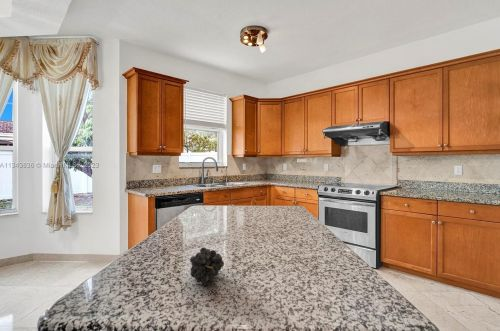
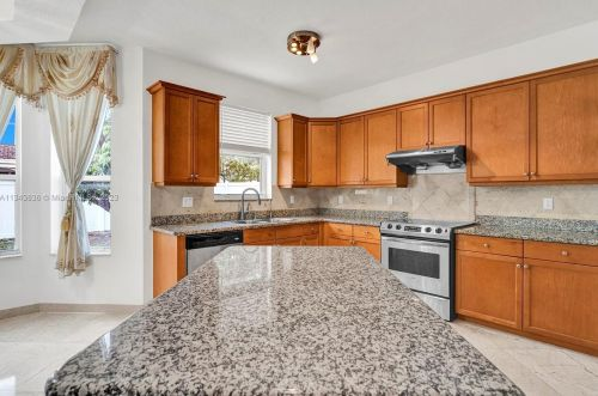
- fruit (208, 262)
